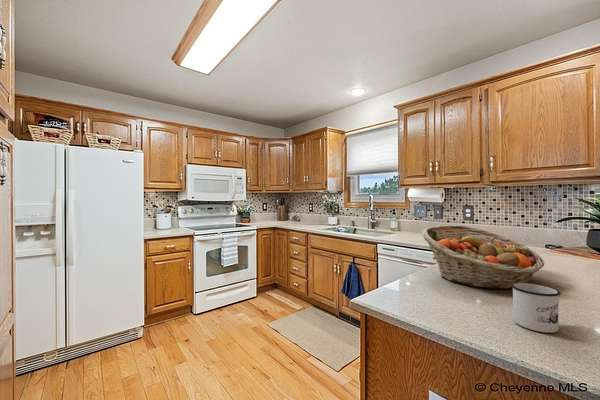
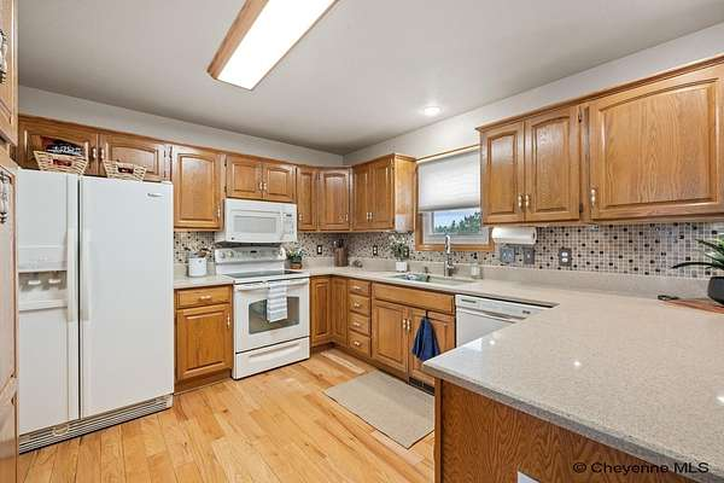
- fruit basket (478, 252)
- mug (539, 305)
